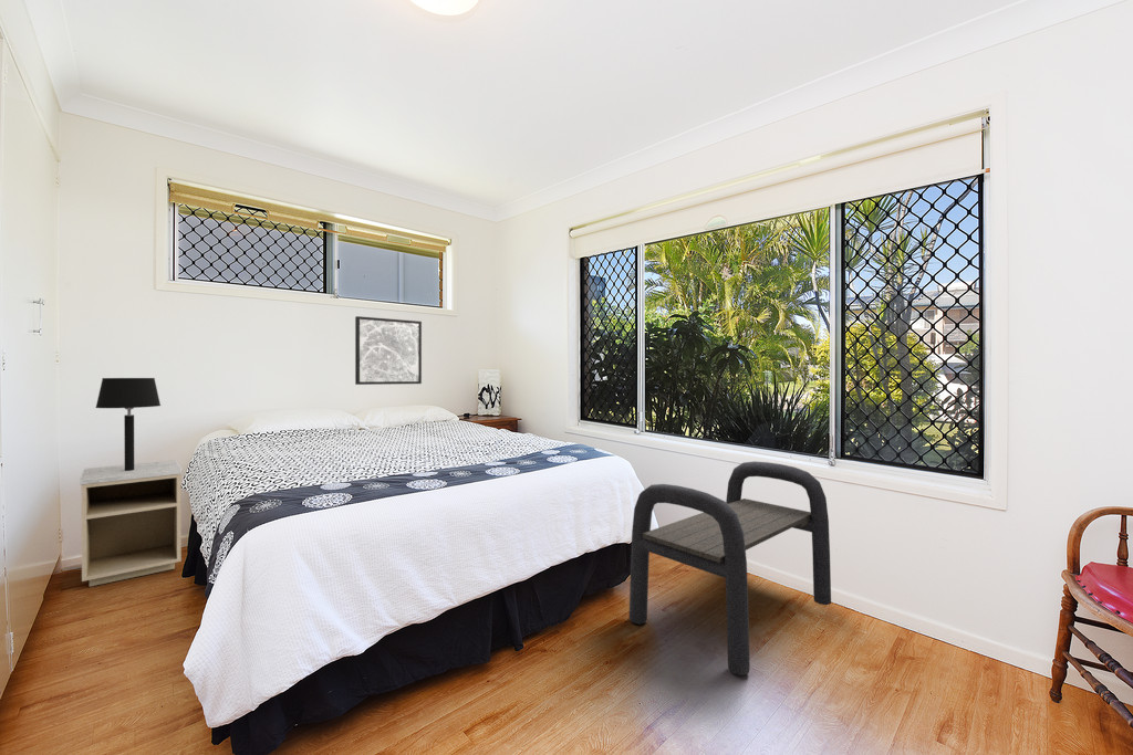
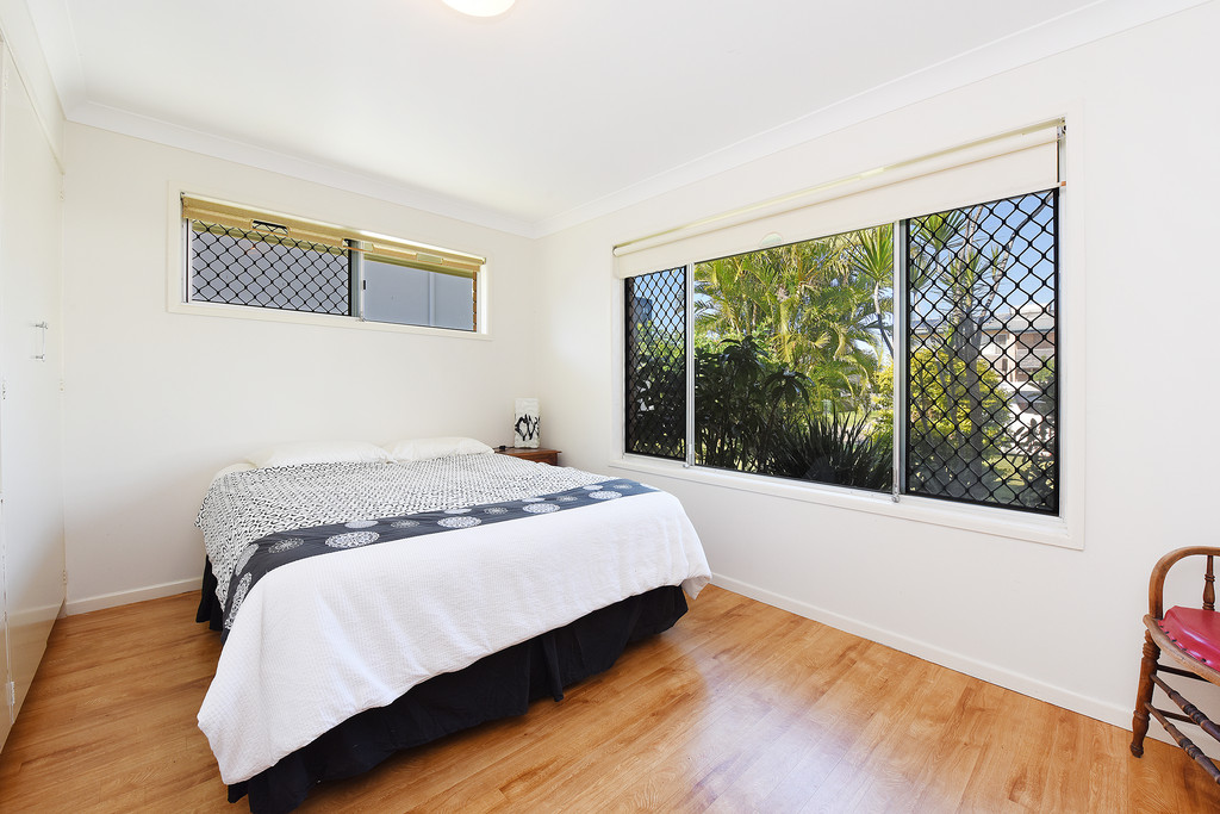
- bench (734, 542)
- wall art (389, 352)
- nightstand (133, 518)
- table lamp (128, 423)
